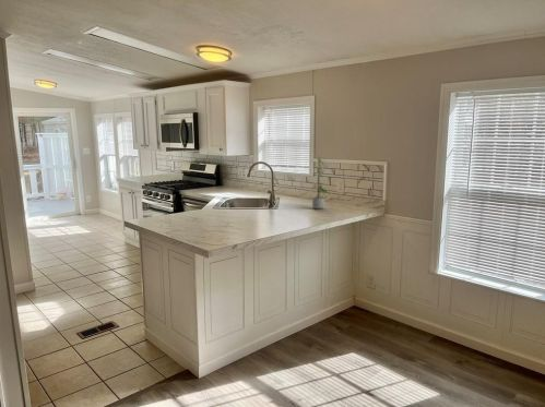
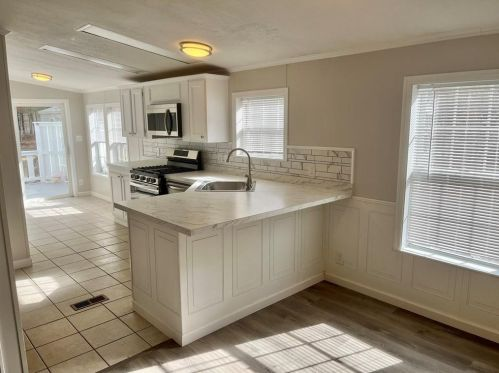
- potted plant (319, 181)
